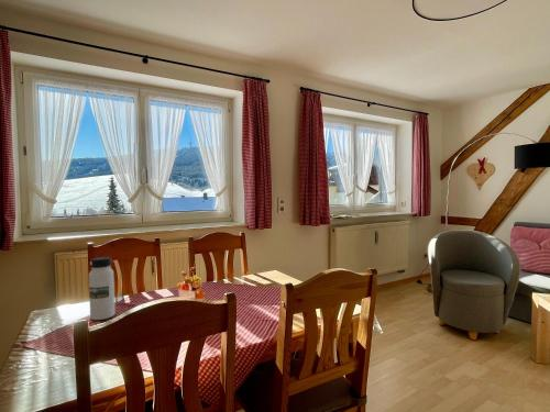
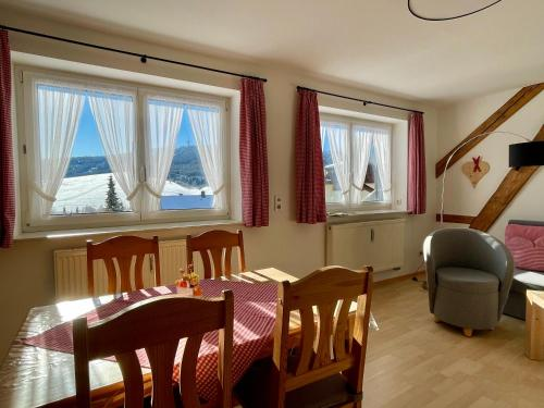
- water bottle (101, 287)
